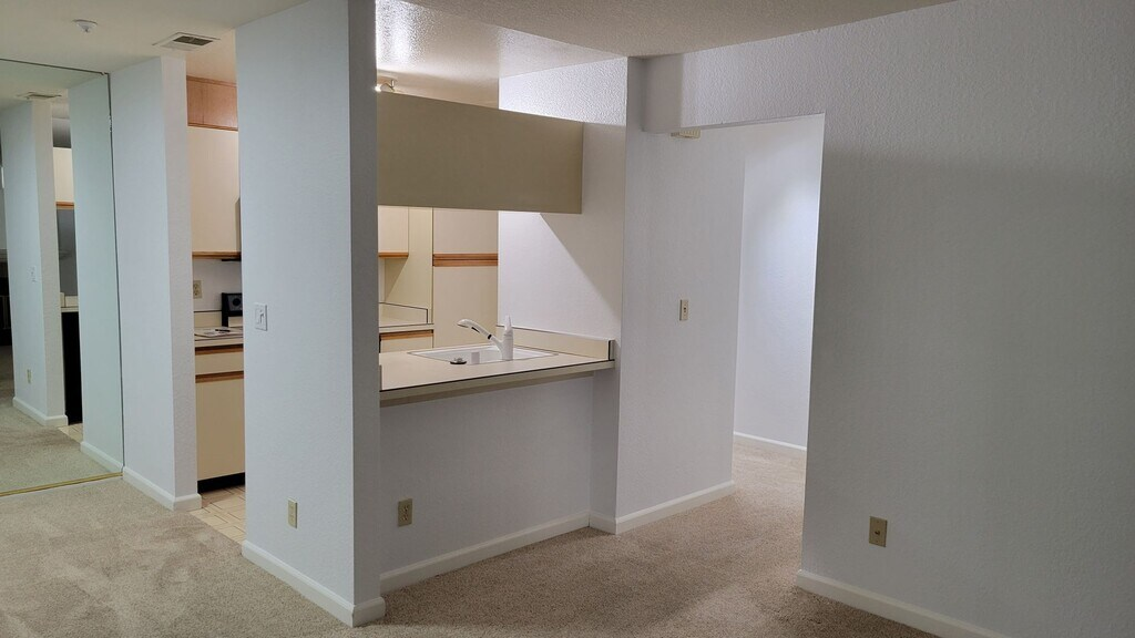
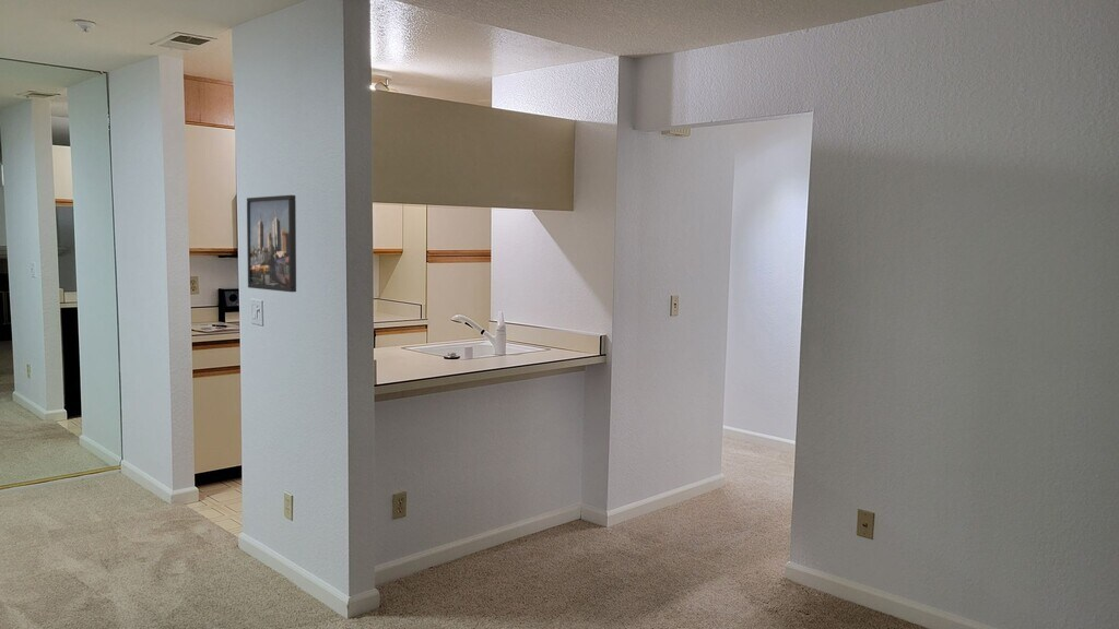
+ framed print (270, 242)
